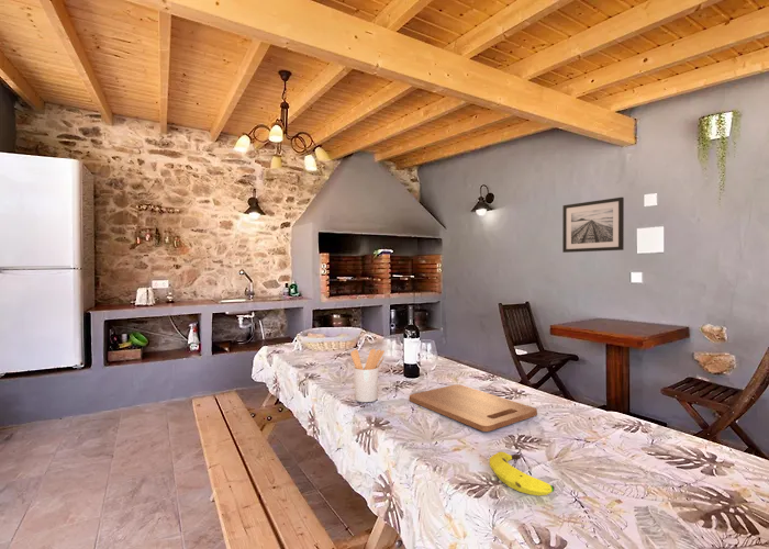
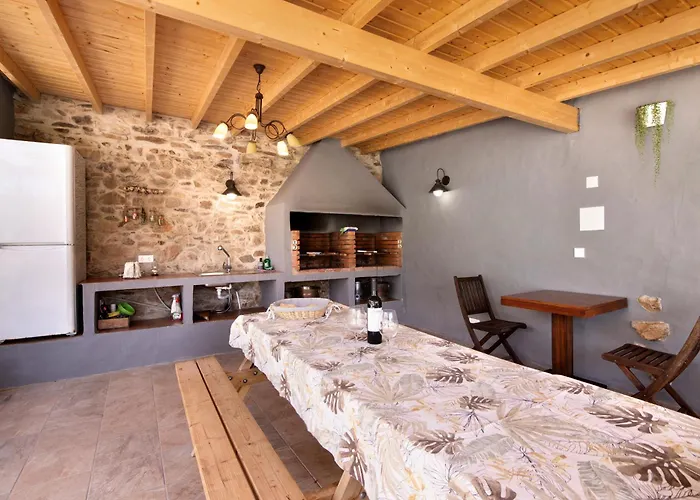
- banana (521, 471)
- wall art (591, 226)
- utensil holder (369, 373)
- cutting board (469, 404)
